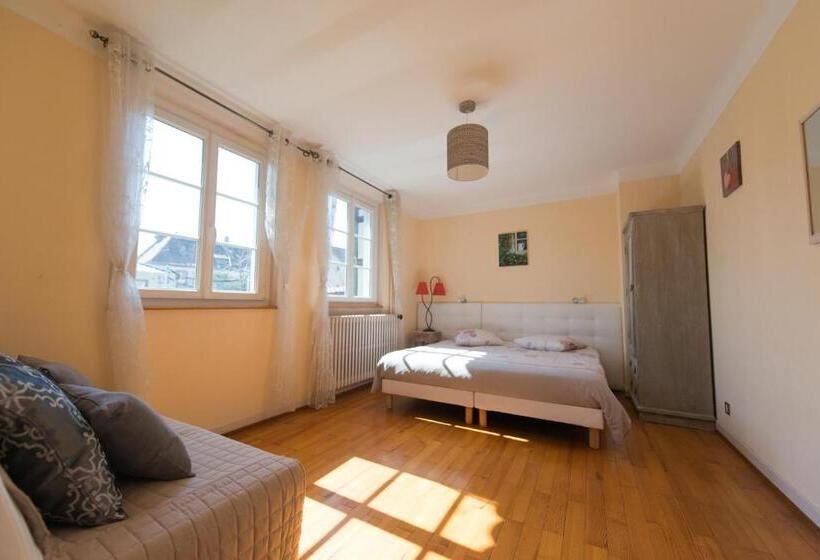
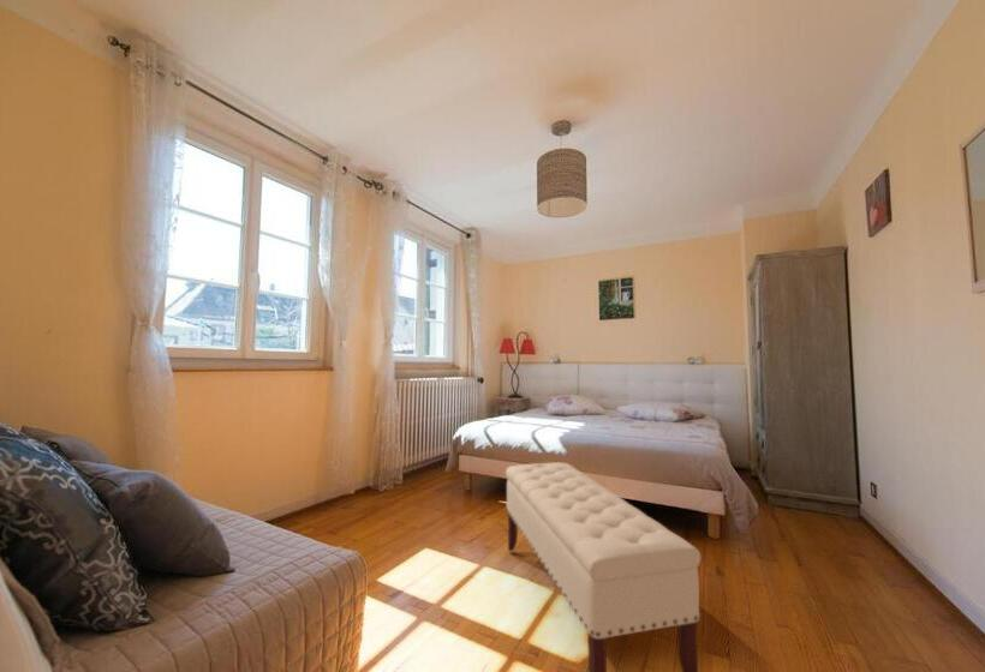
+ bench (578, 546)
